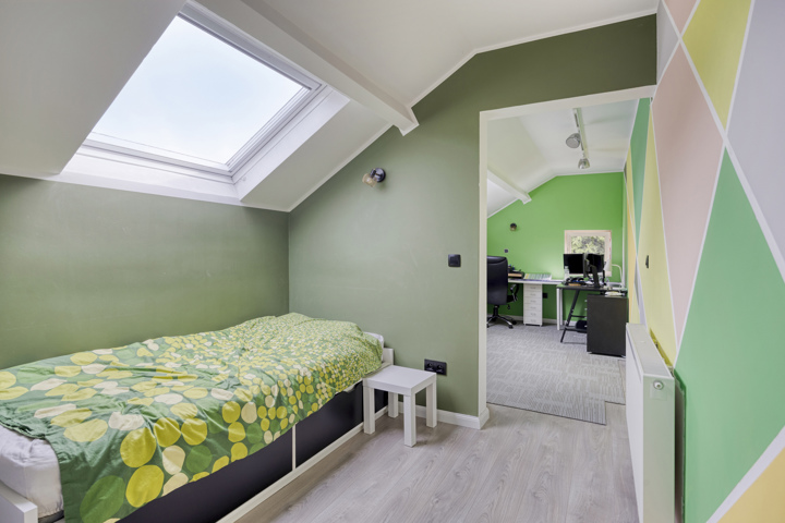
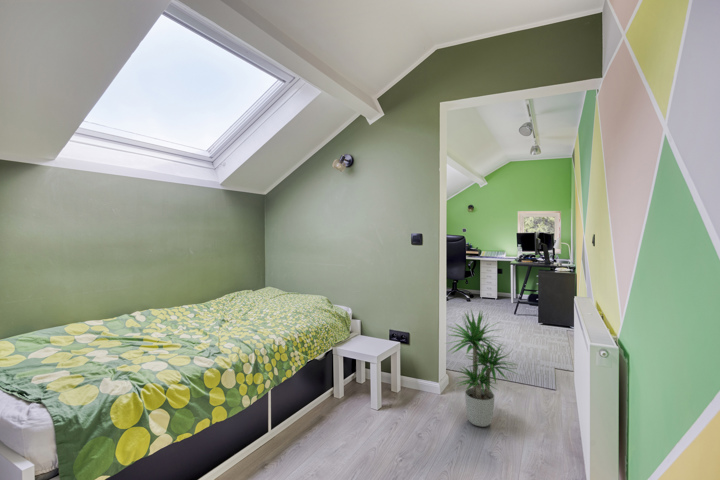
+ potted plant (480, 364)
